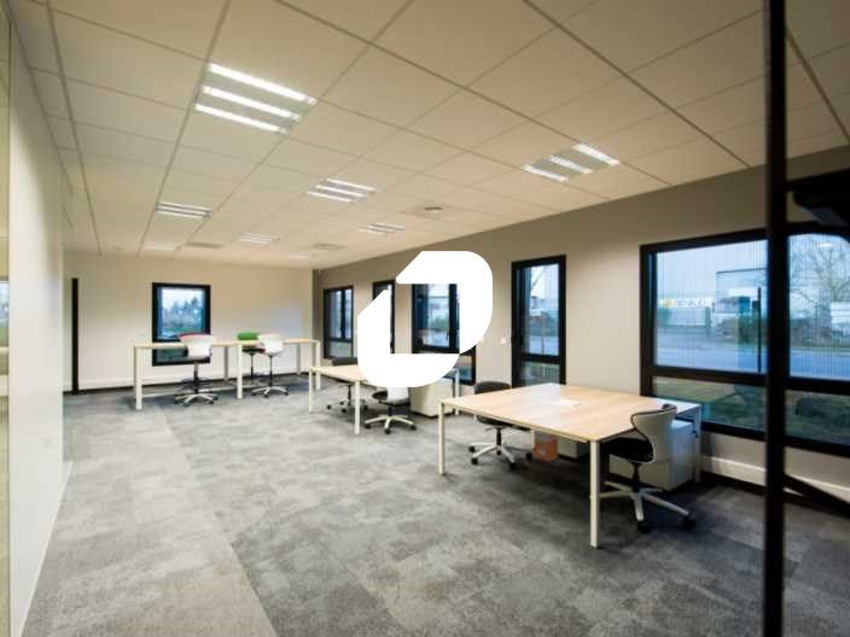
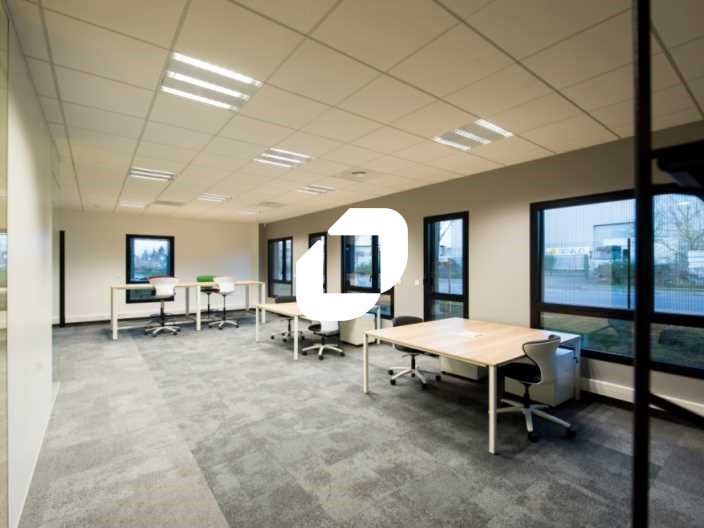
- waste bin (545, 438)
